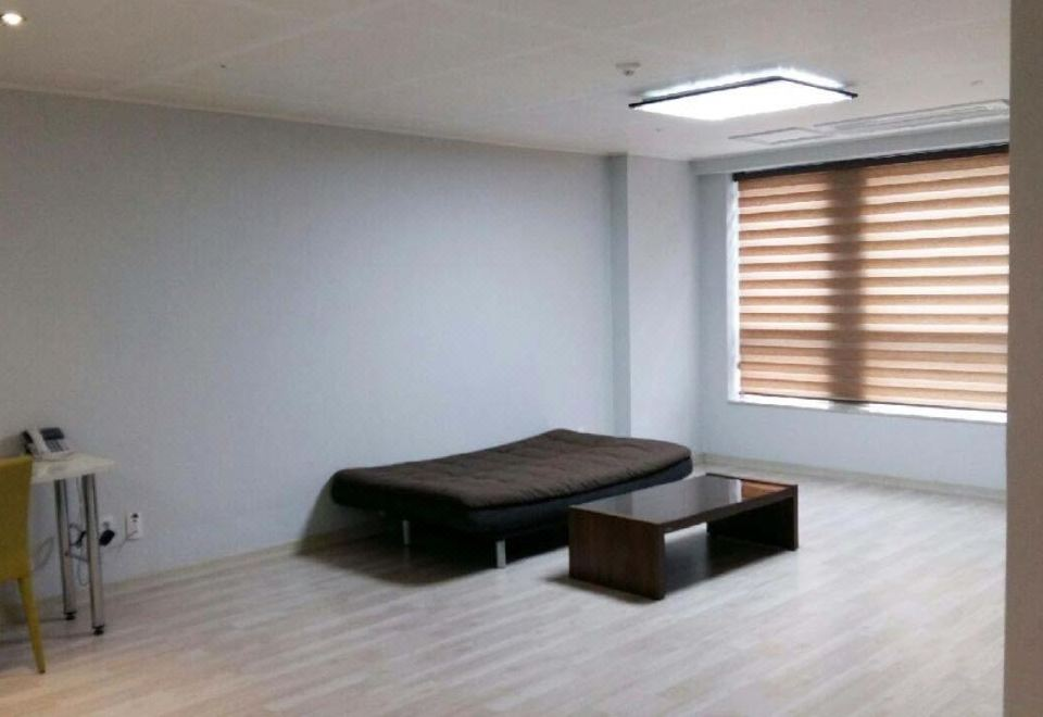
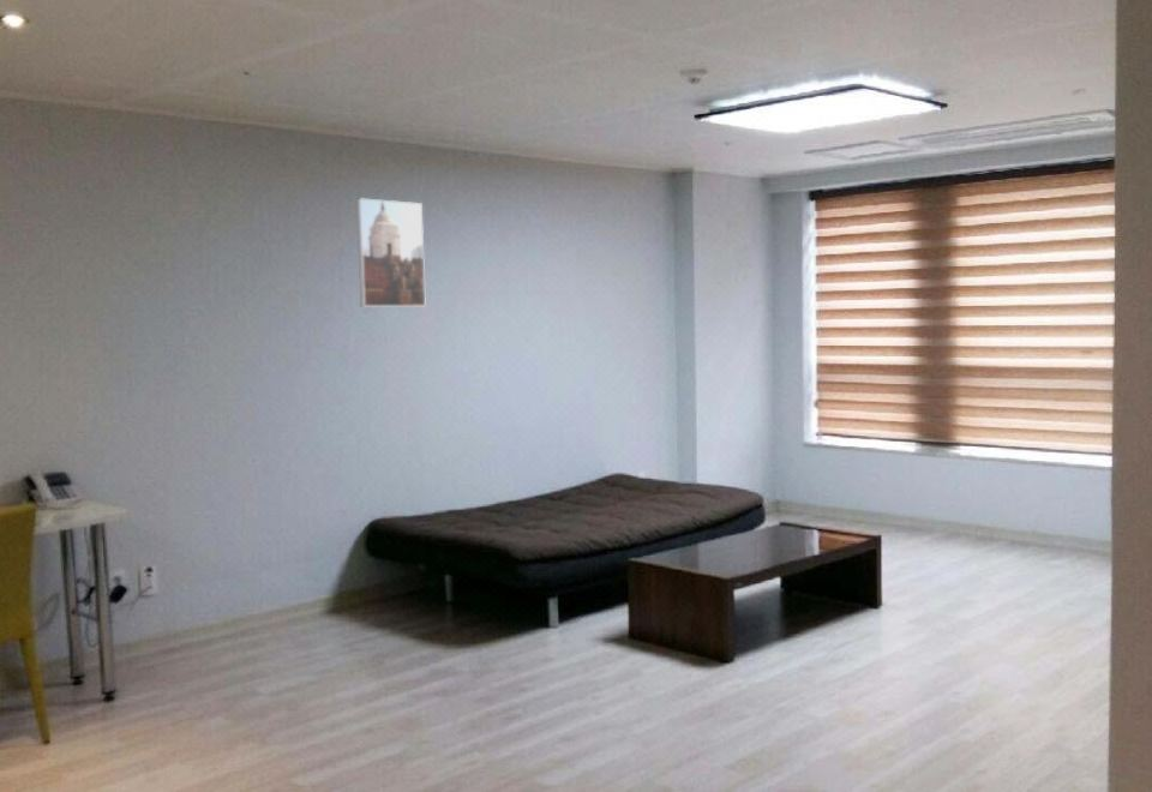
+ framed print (391, 253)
